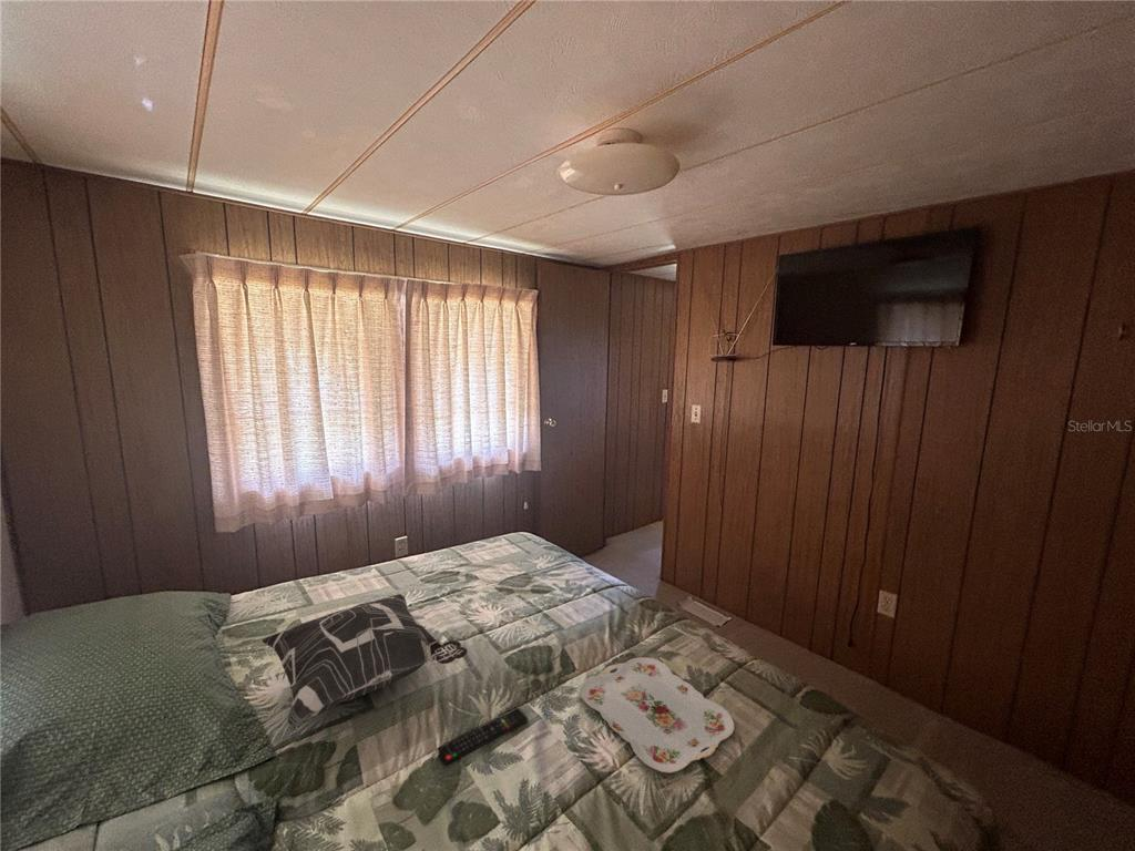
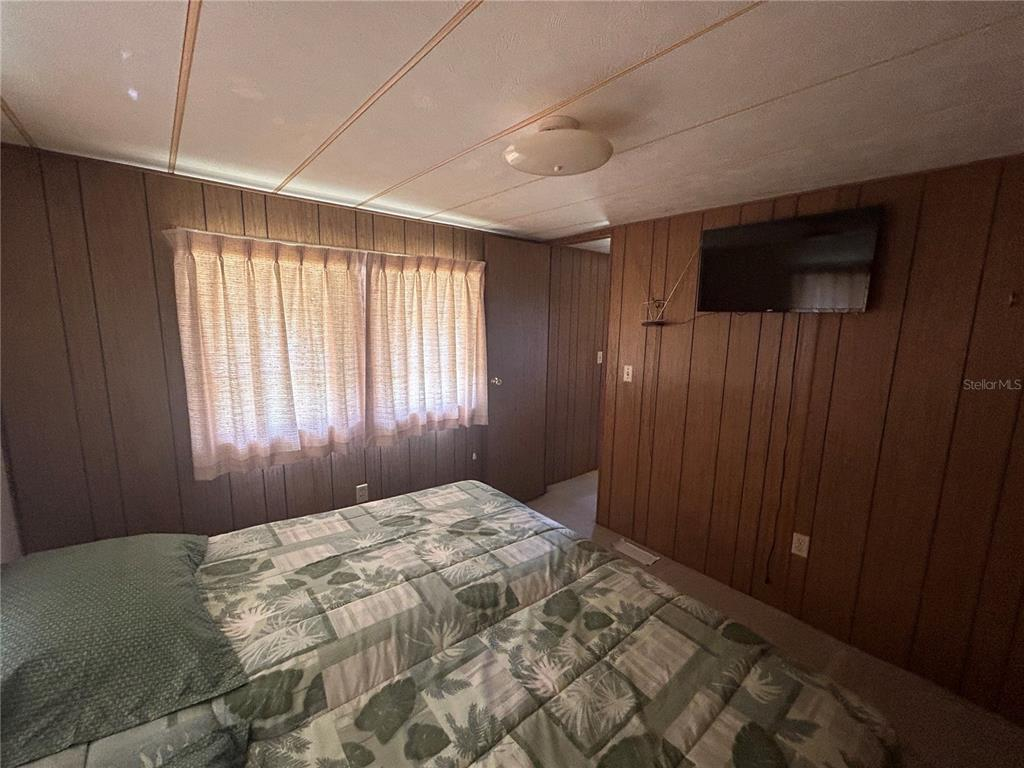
- remote control (483, 735)
- decorative pillow (364, 646)
- serving tray (653, 706)
